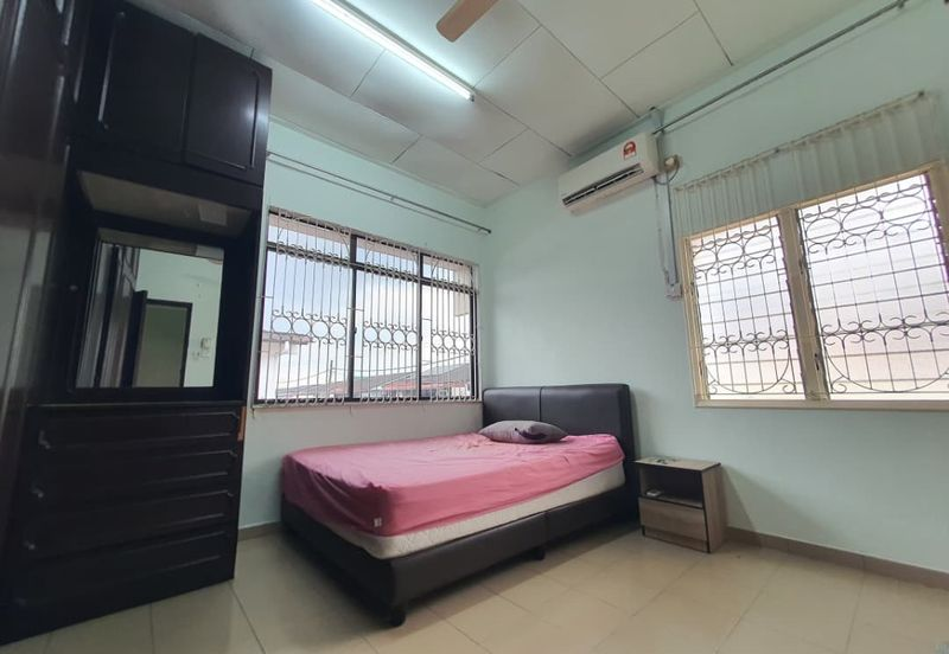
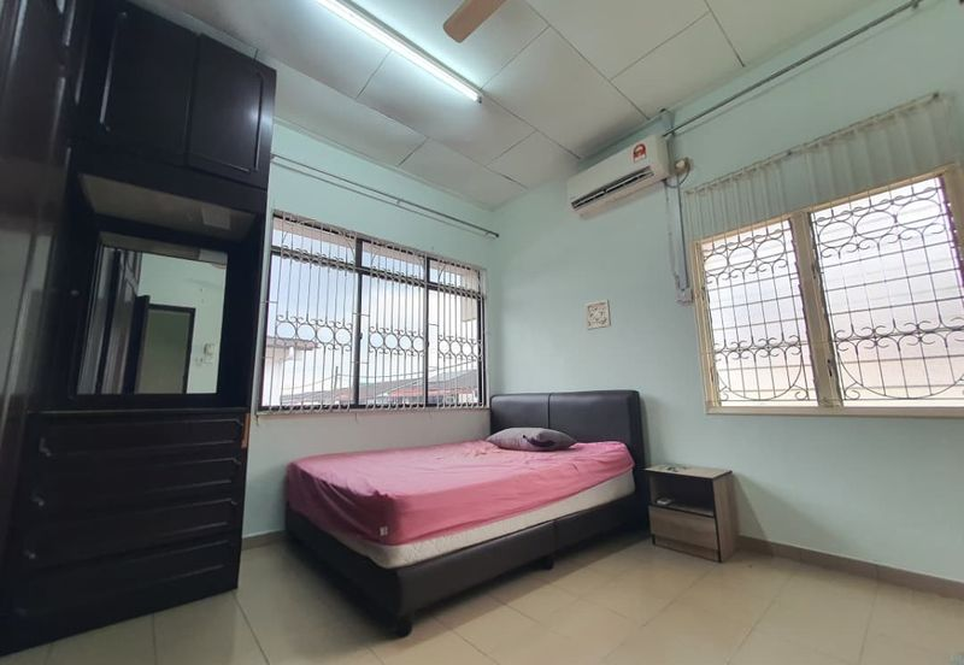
+ wall ornament (598, 314)
